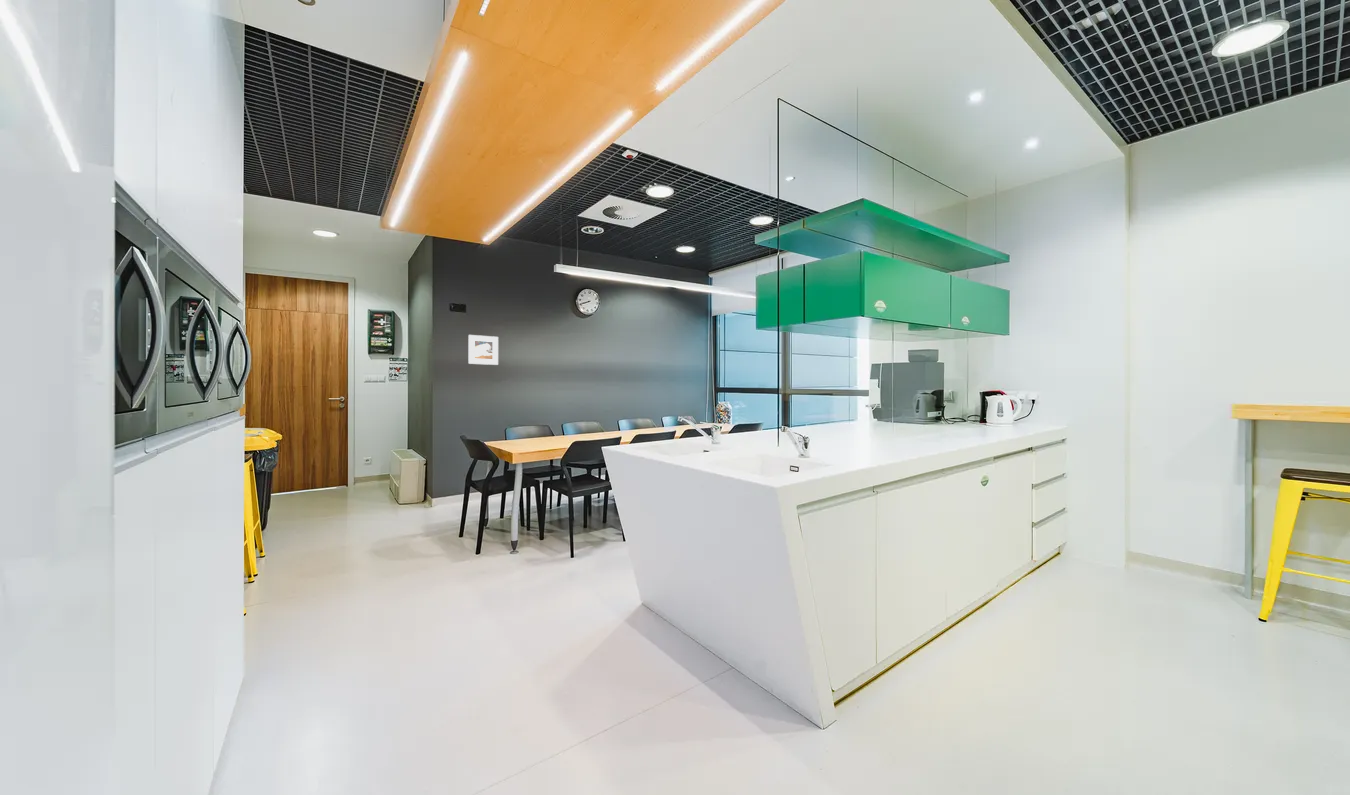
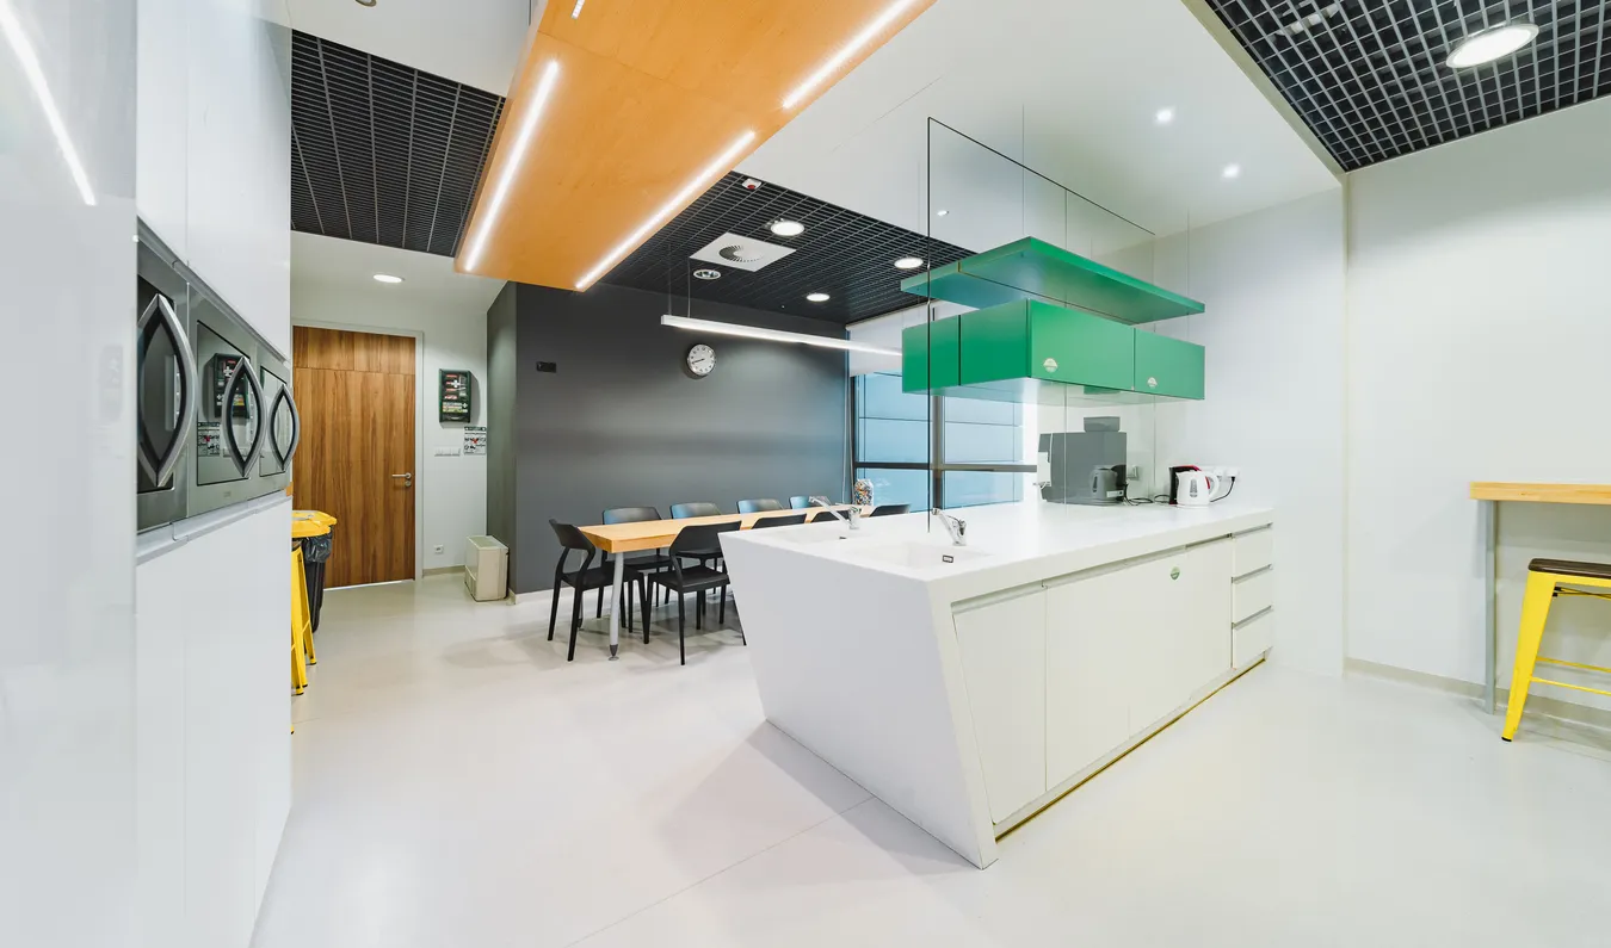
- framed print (483, 350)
